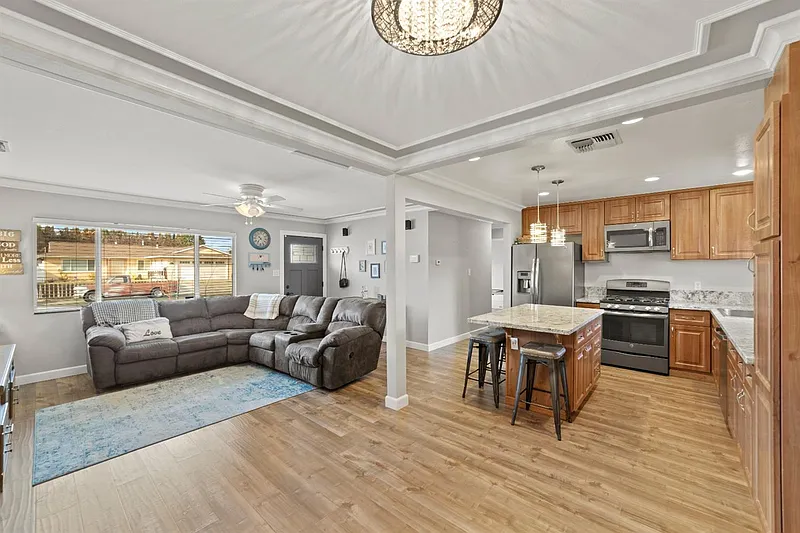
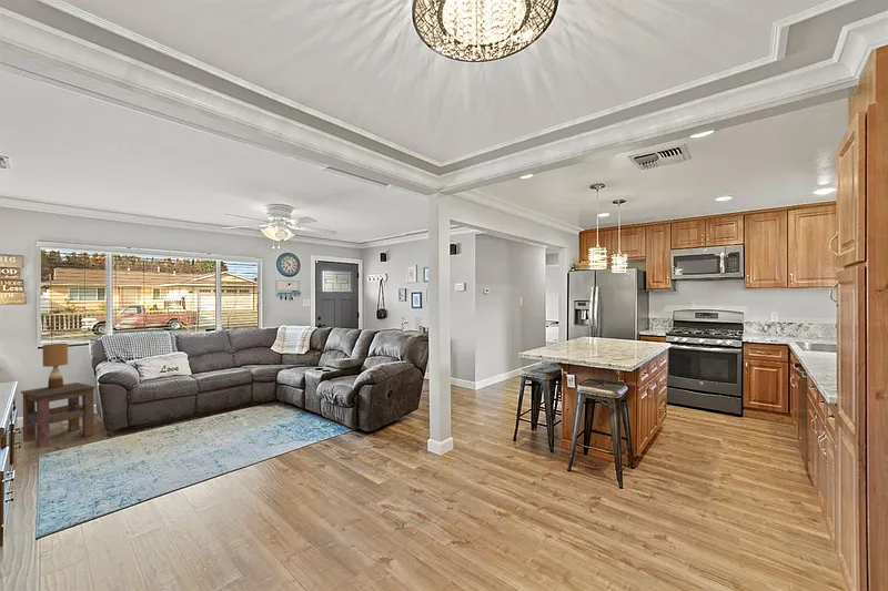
+ table lamp (56, 365)
+ side table (59, 412)
